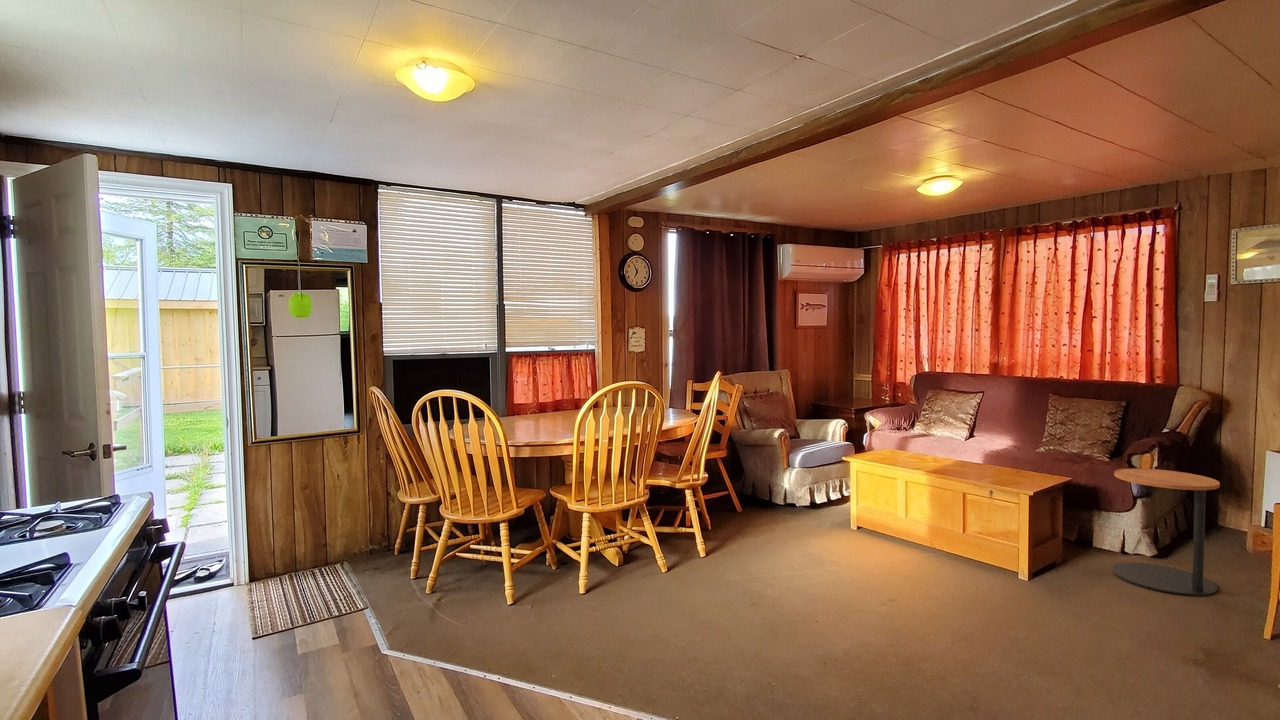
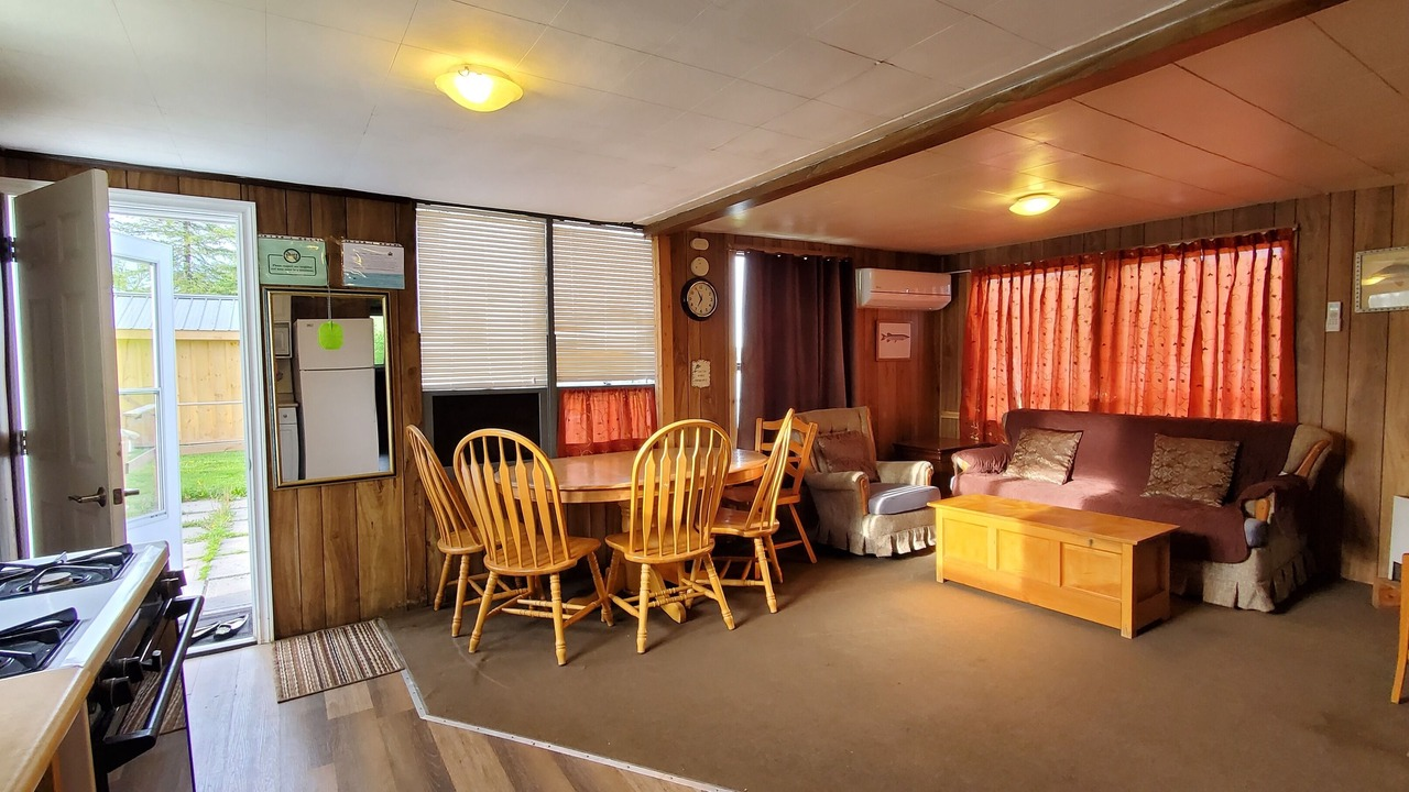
- side table (1194, 527)
